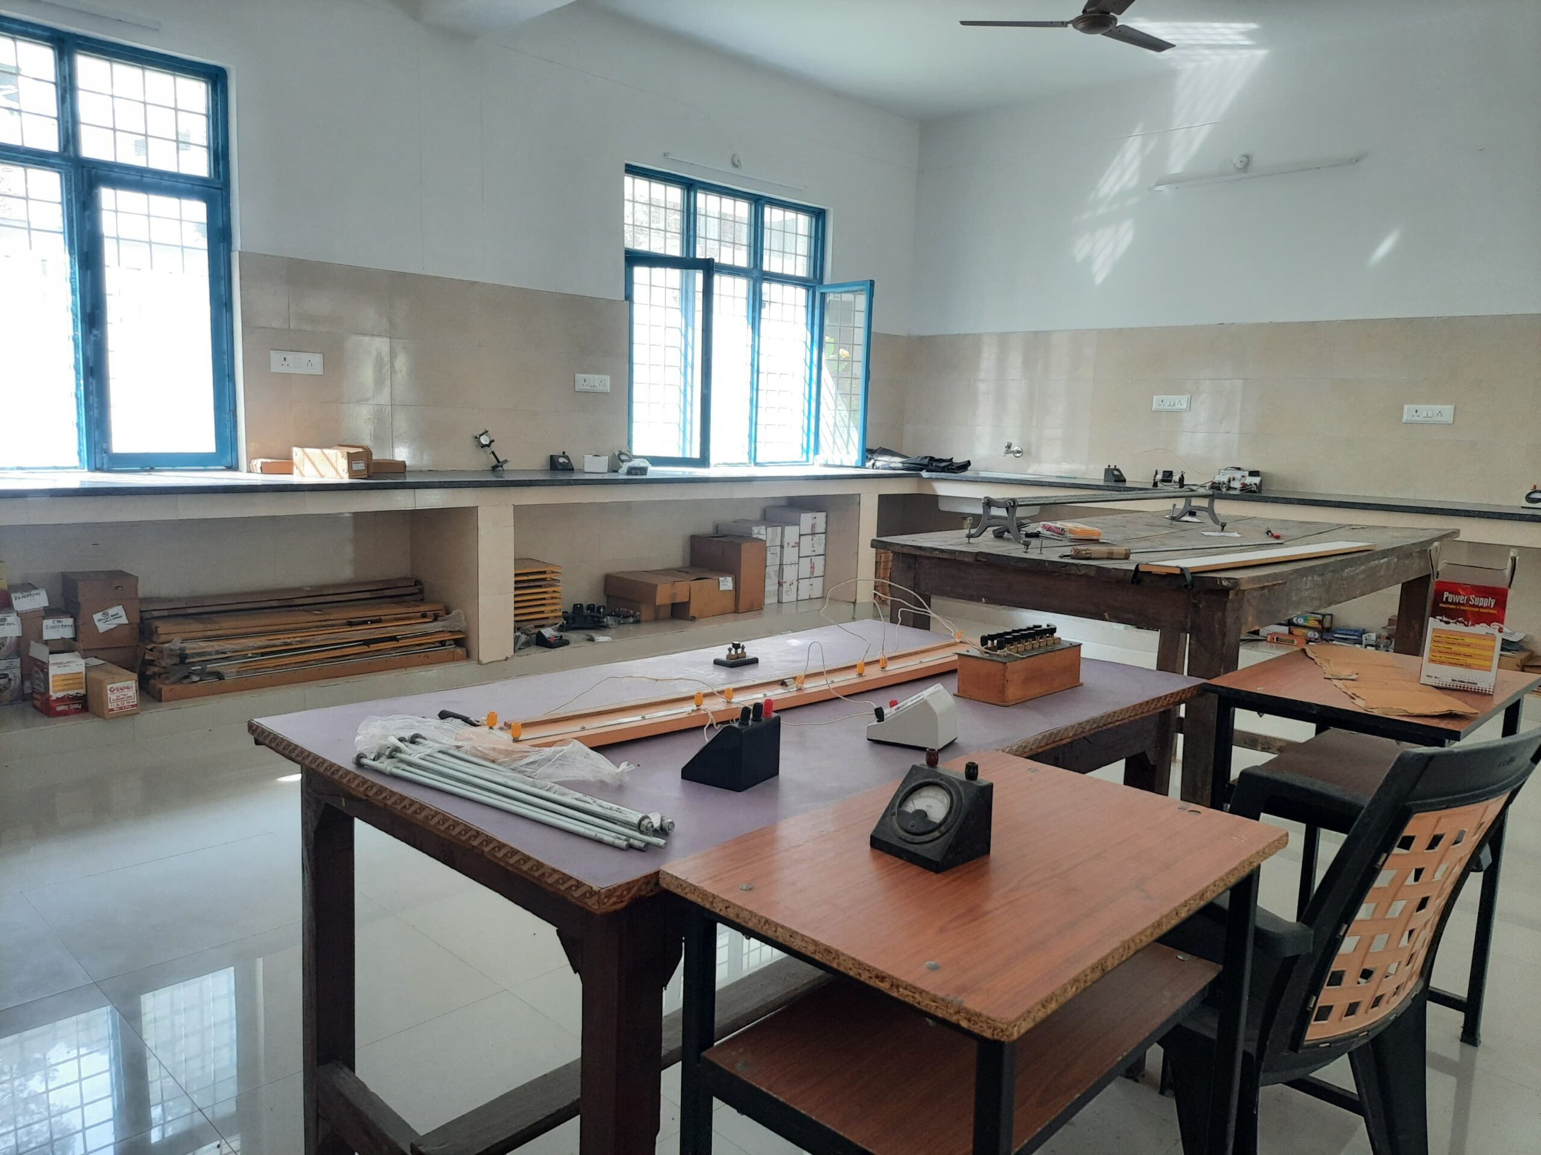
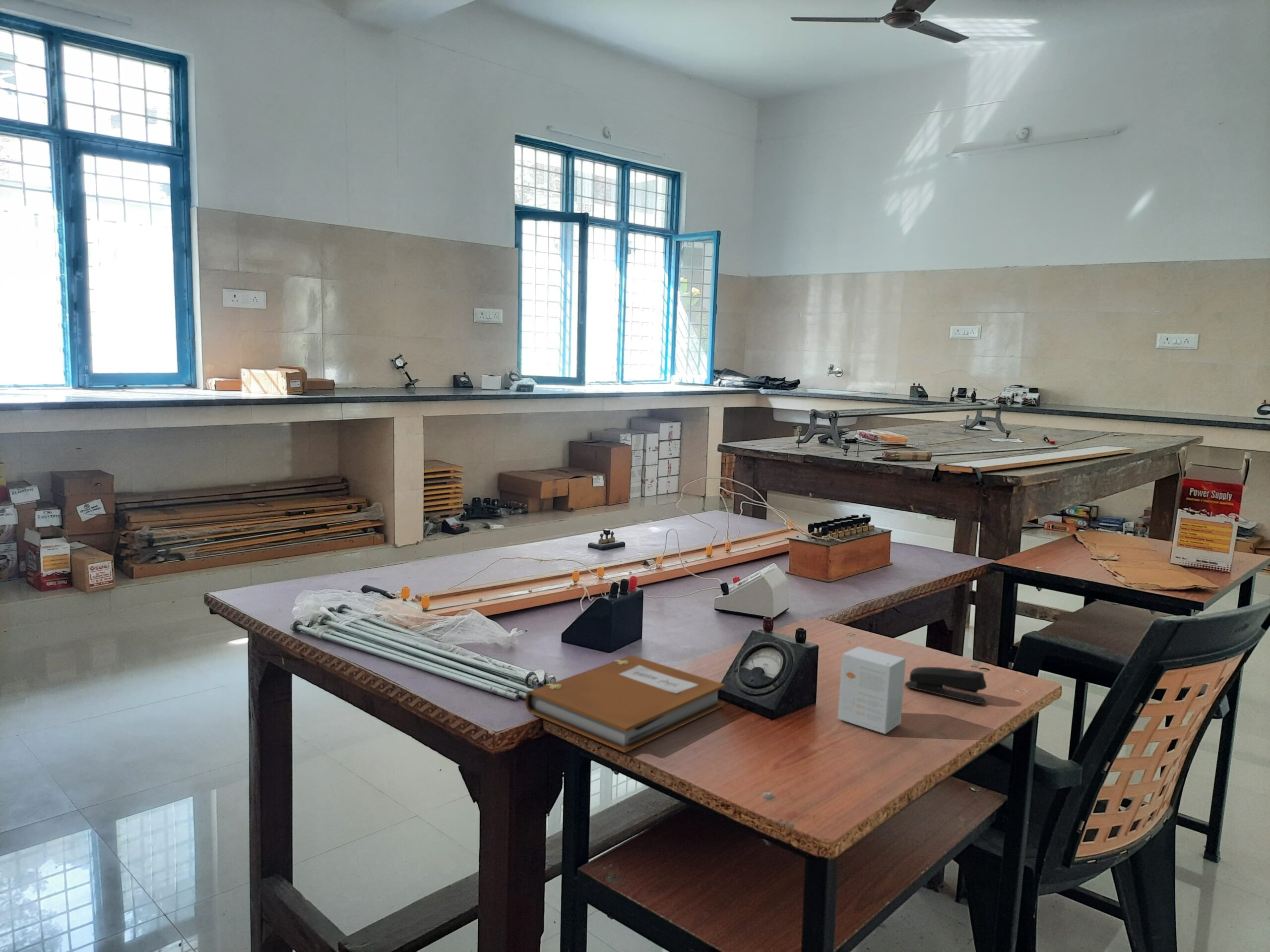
+ small box (872, 689)
+ stapler (945, 679)
+ notebook (629, 696)
